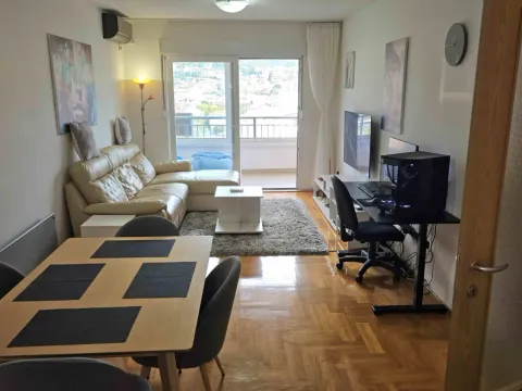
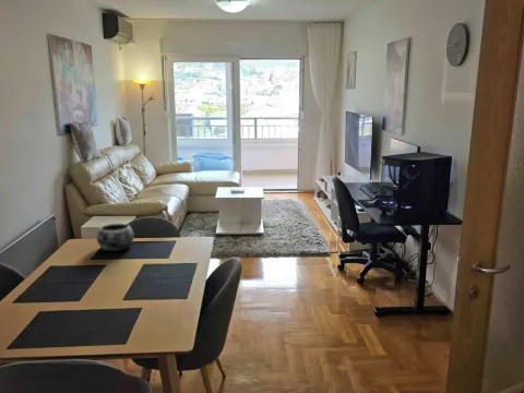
+ decorative bowl (115, 237)
